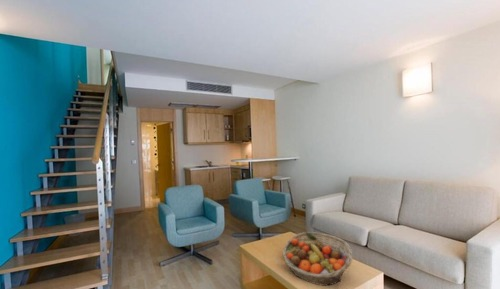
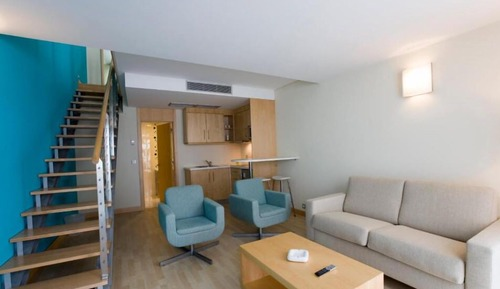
- fruit basket (315, 256)
